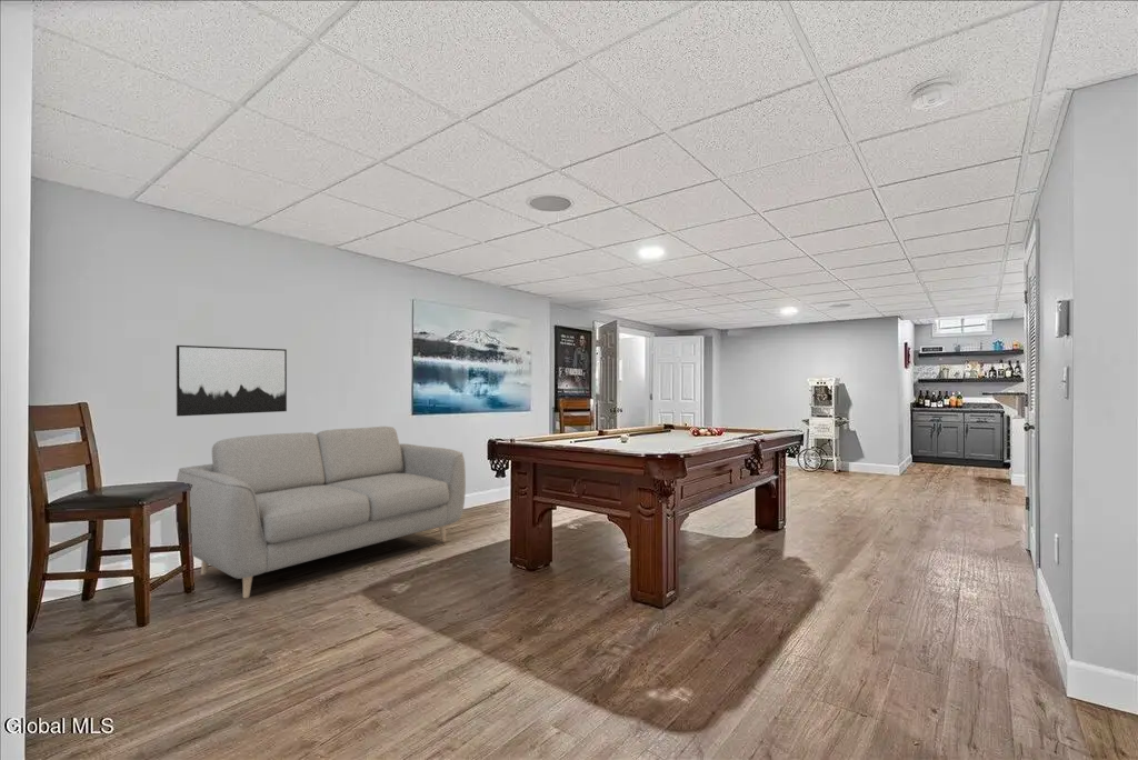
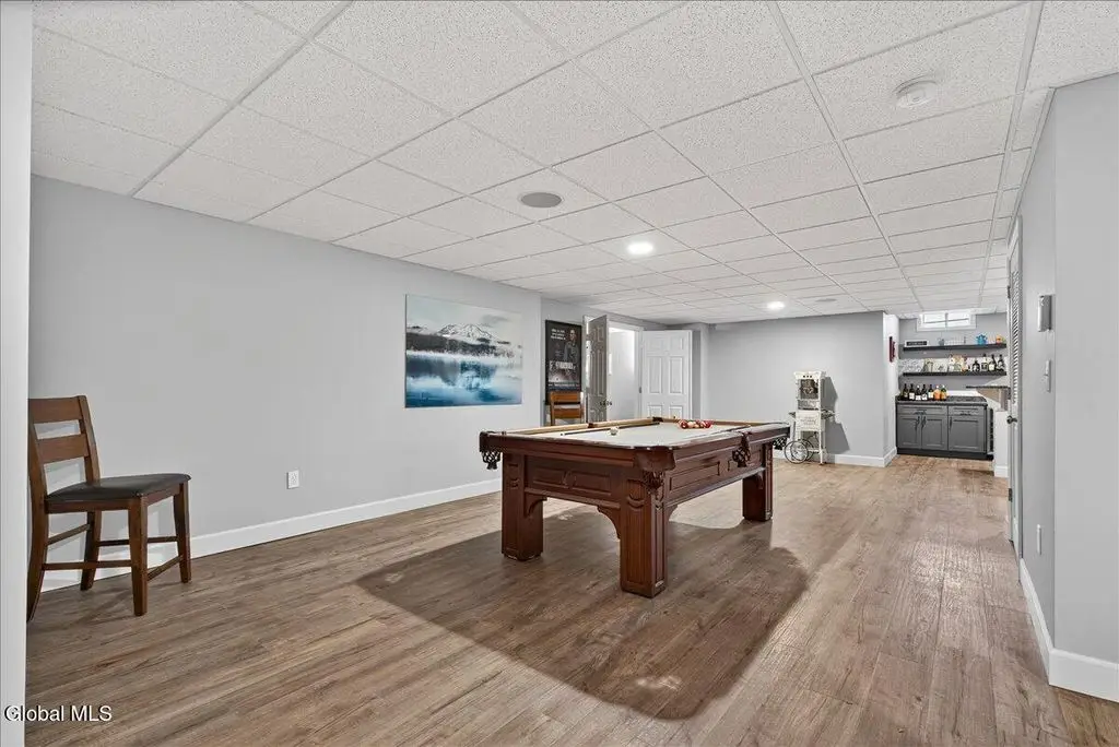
- wall art (234, 380)
- sofa (335, 494)
